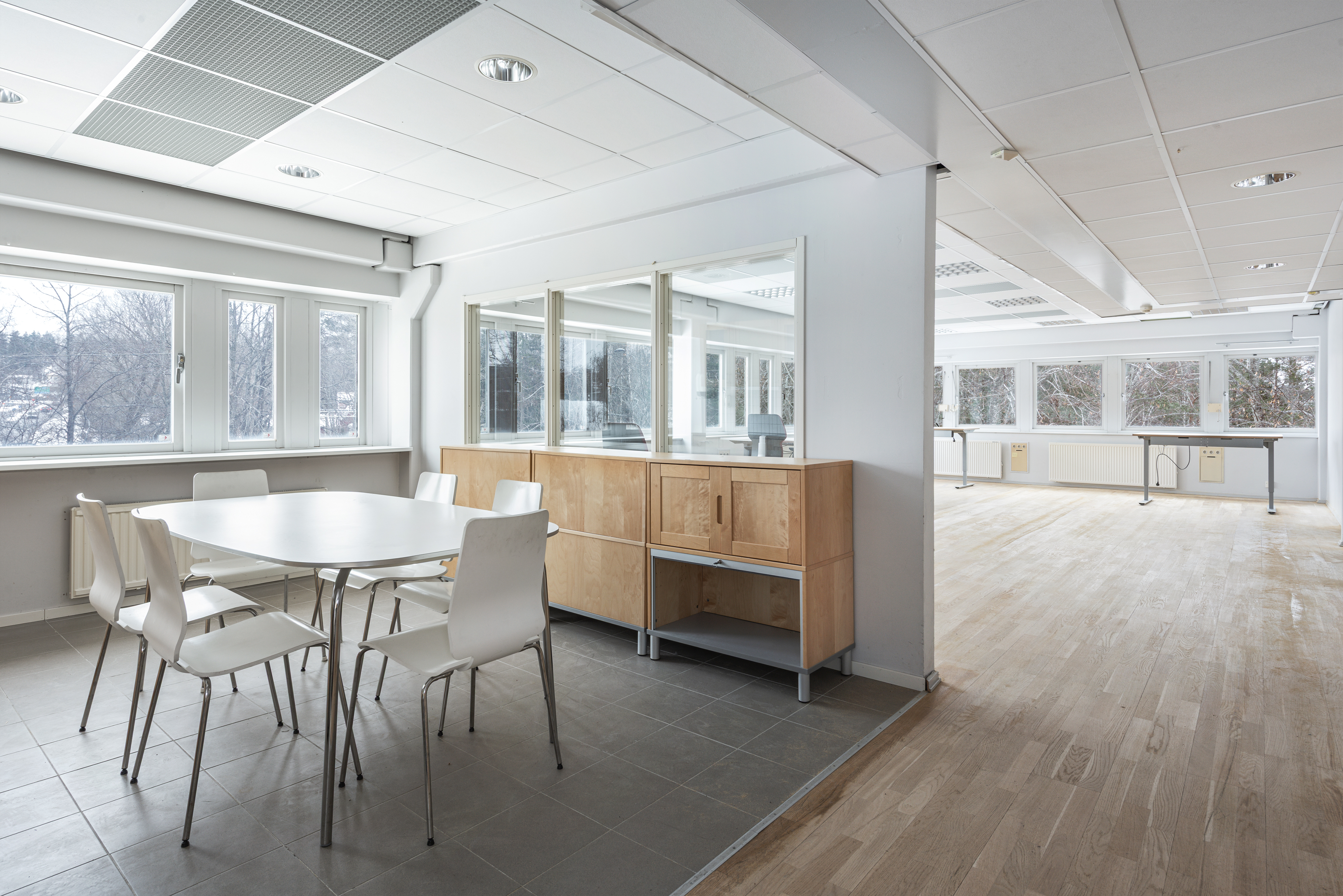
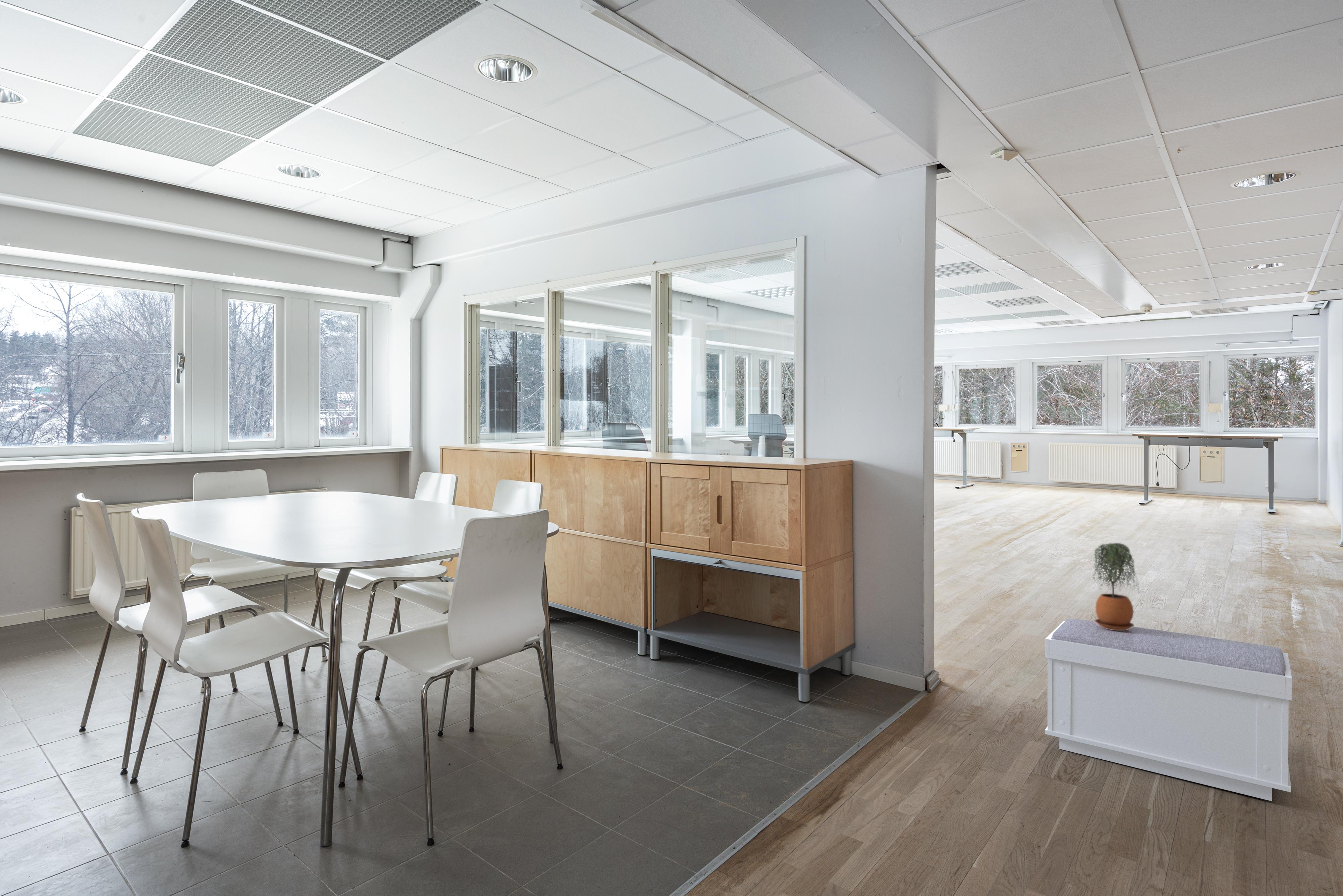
+ bench (1162, 698)
+ potted plant (1116, 585)
